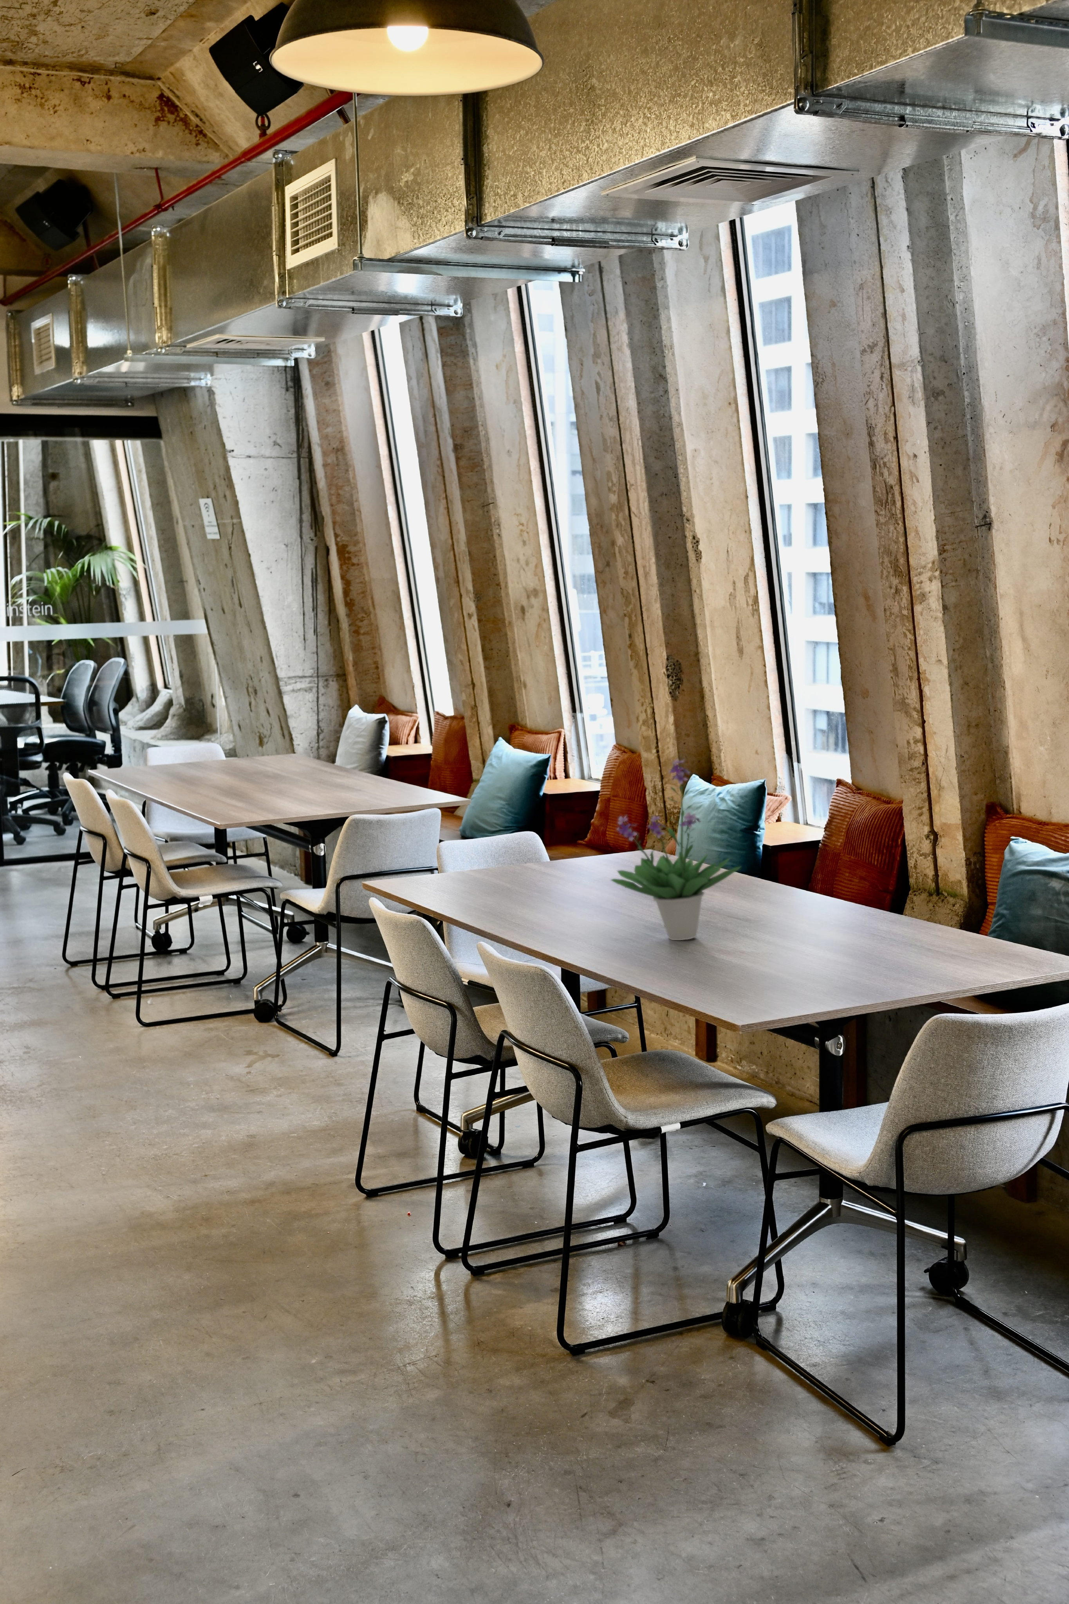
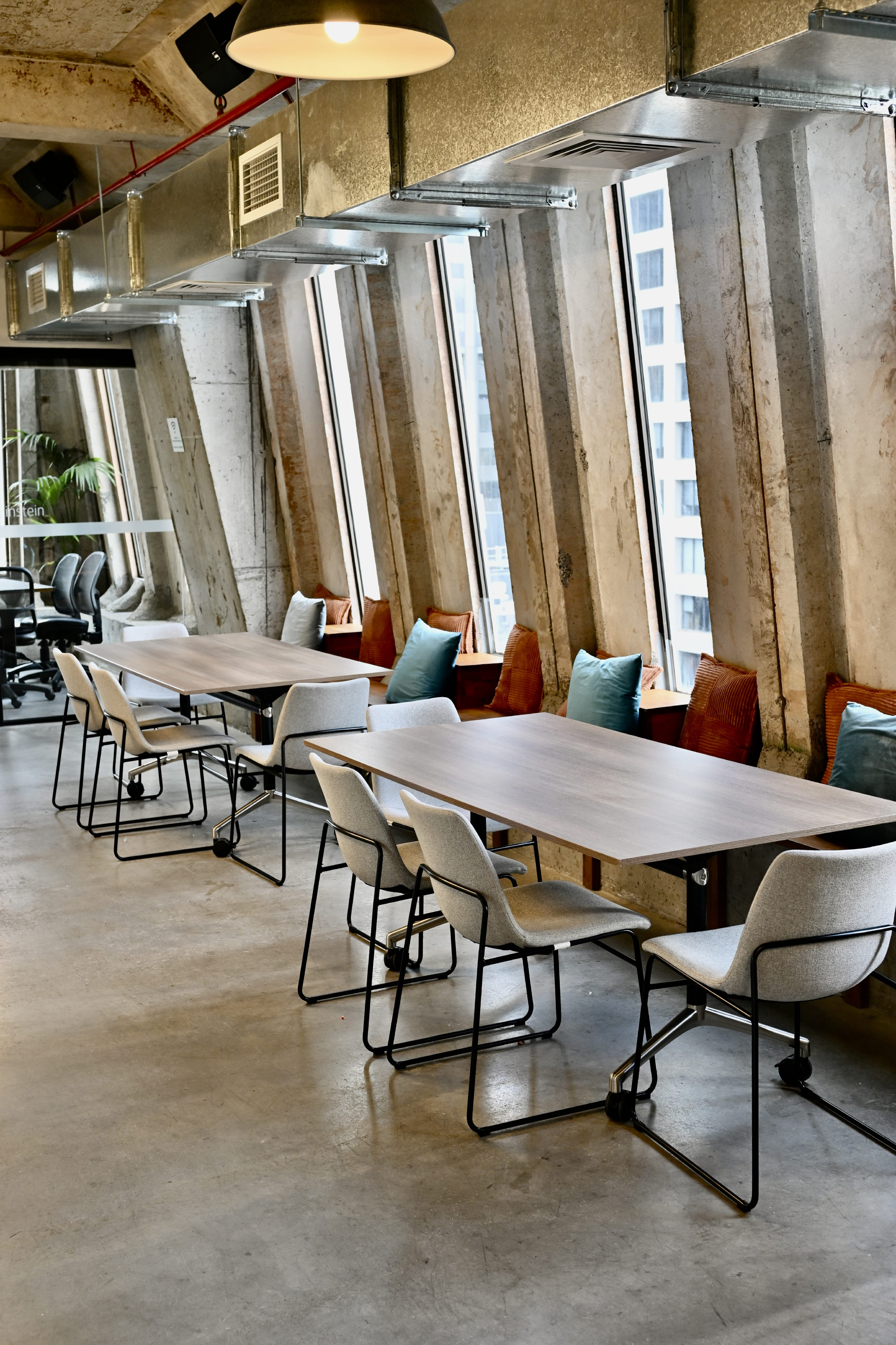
- potted plant (673, 851)
